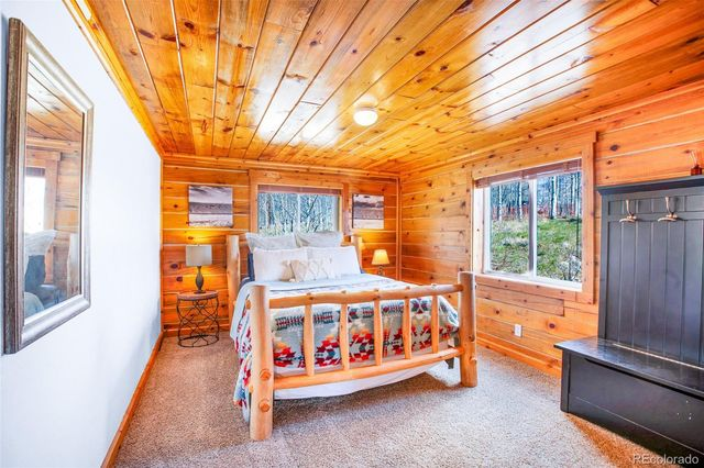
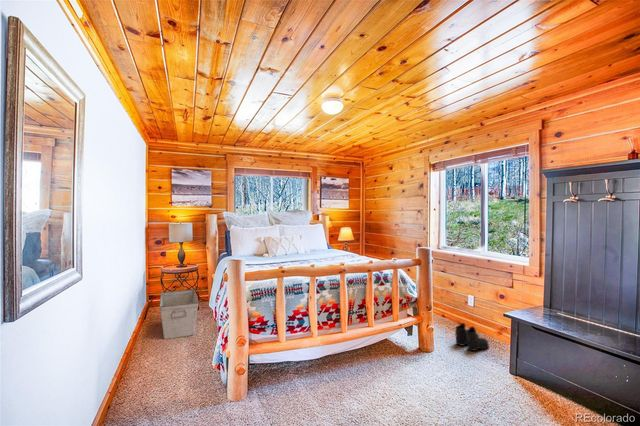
+ boots (471, 334)
+ storage bin (178, 312)
